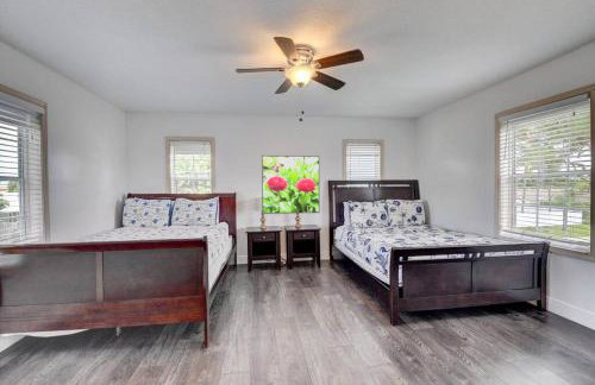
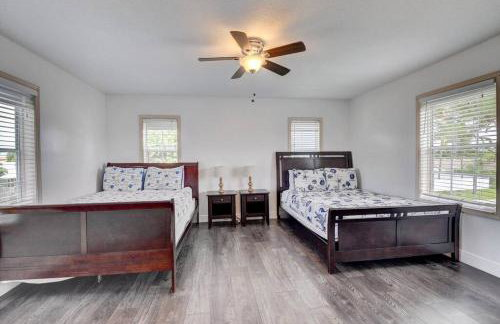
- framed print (290, 184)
